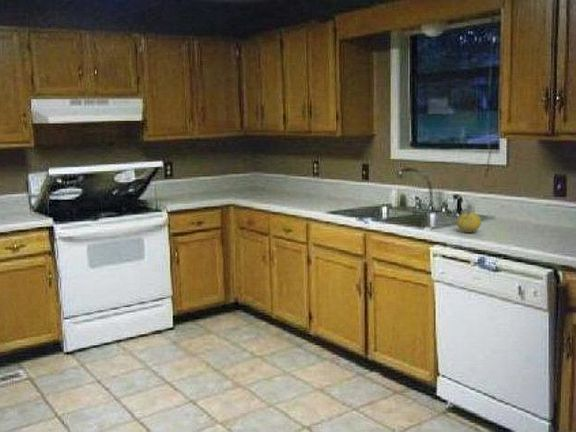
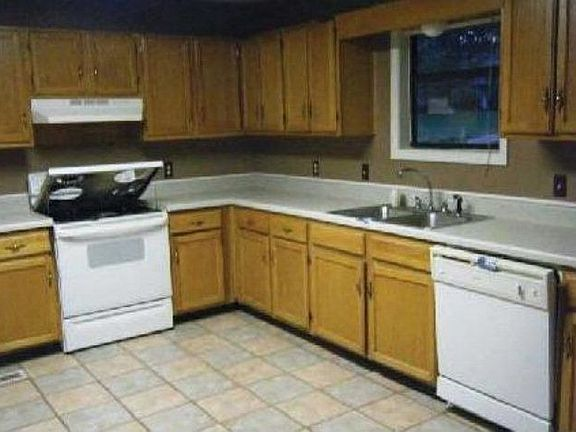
- fruit (469, 222)
